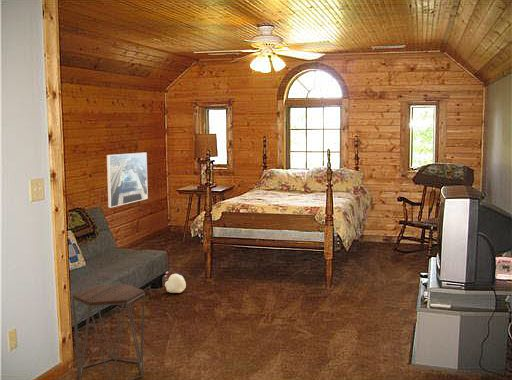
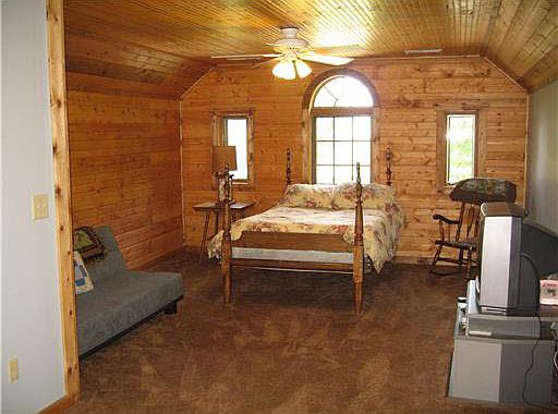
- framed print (128, 178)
- plush toy (175, 281)
- side table (105, 333)
